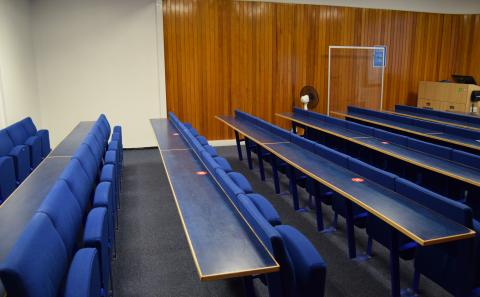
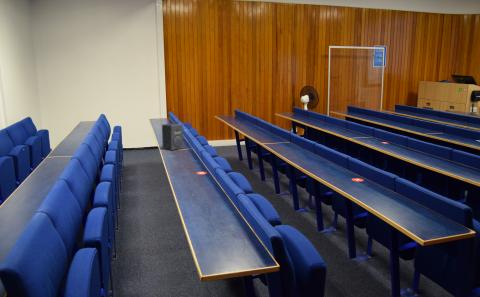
+ speaker (173, 136)
